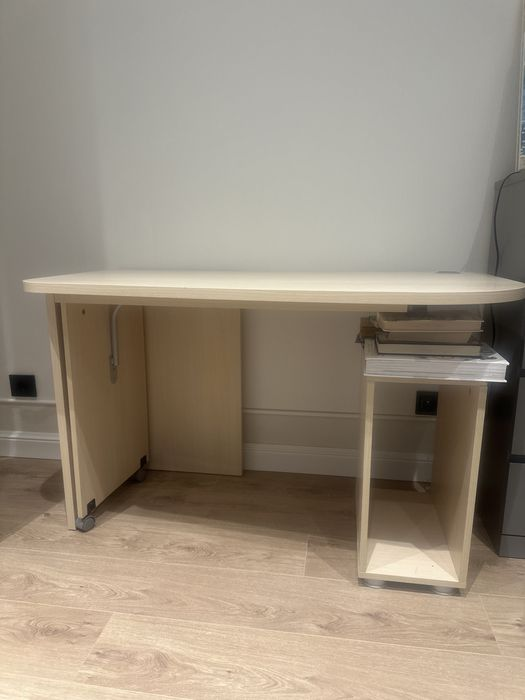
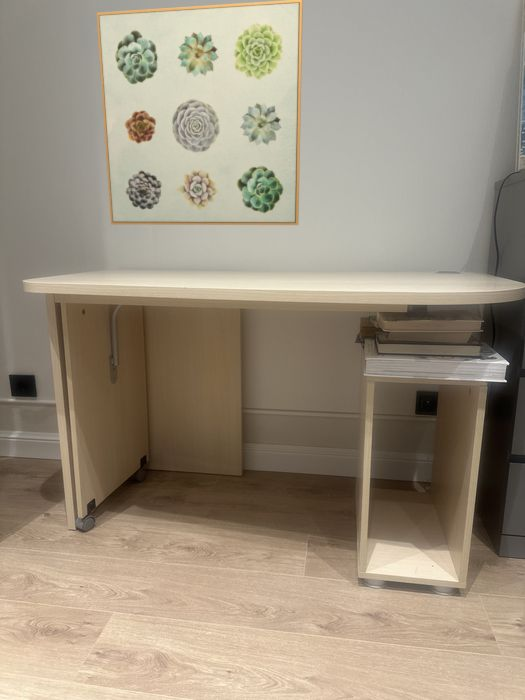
+ wall art (199, 121)
